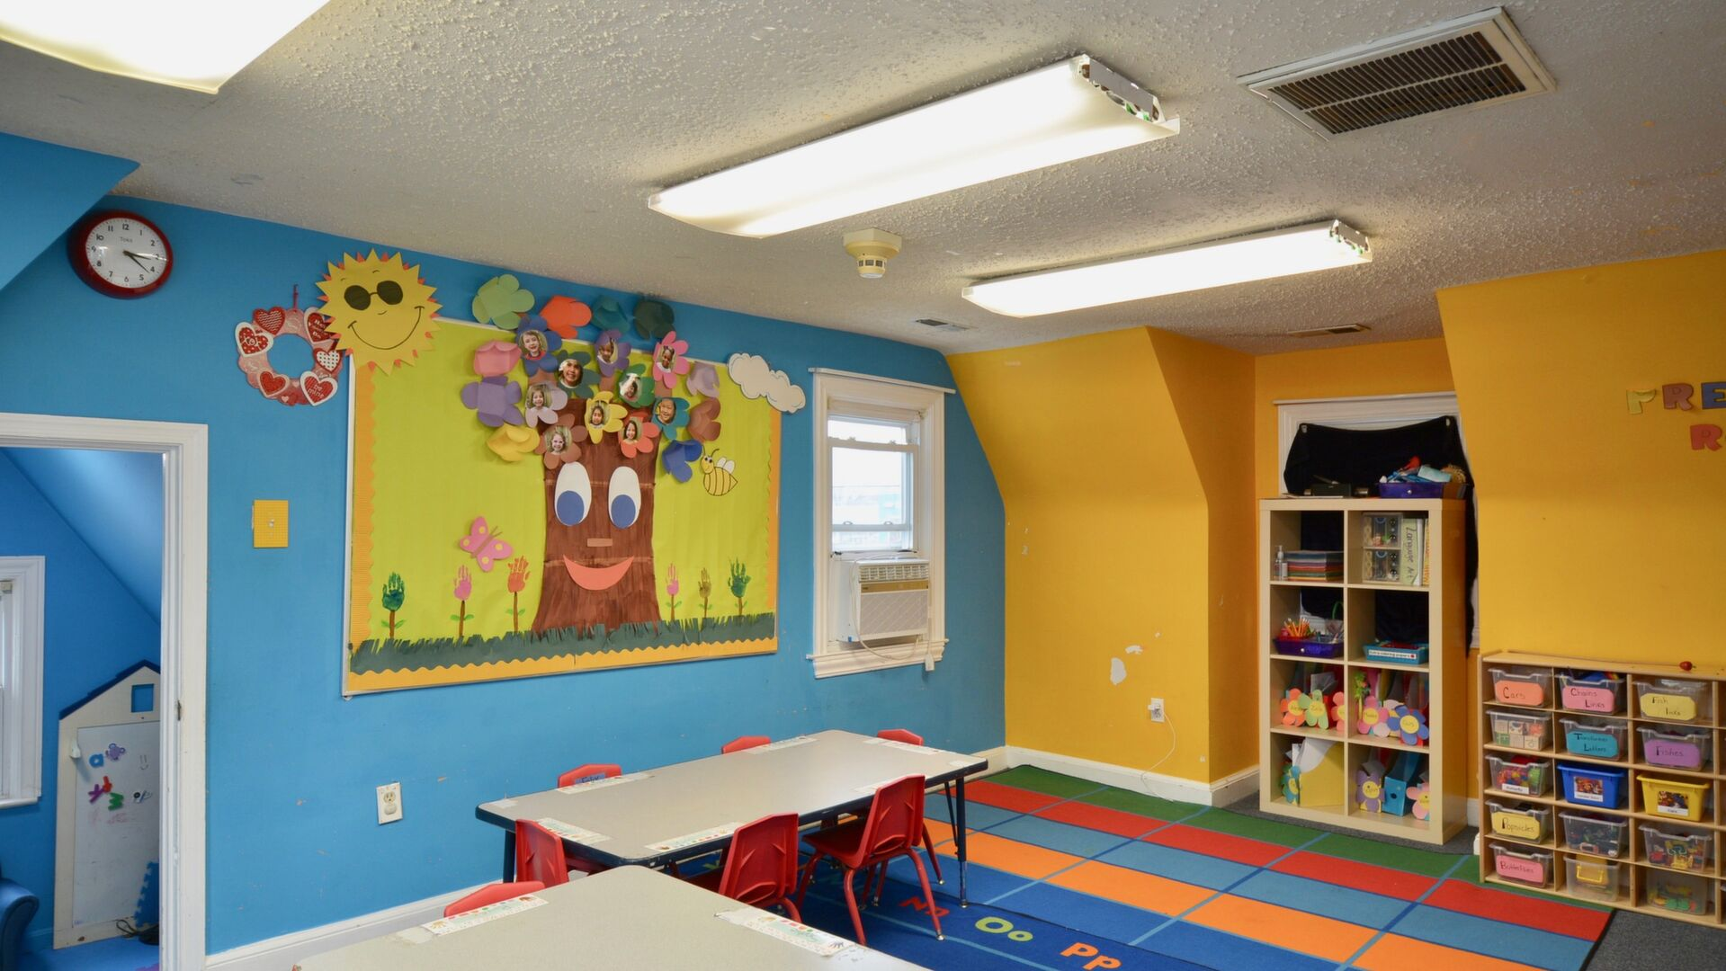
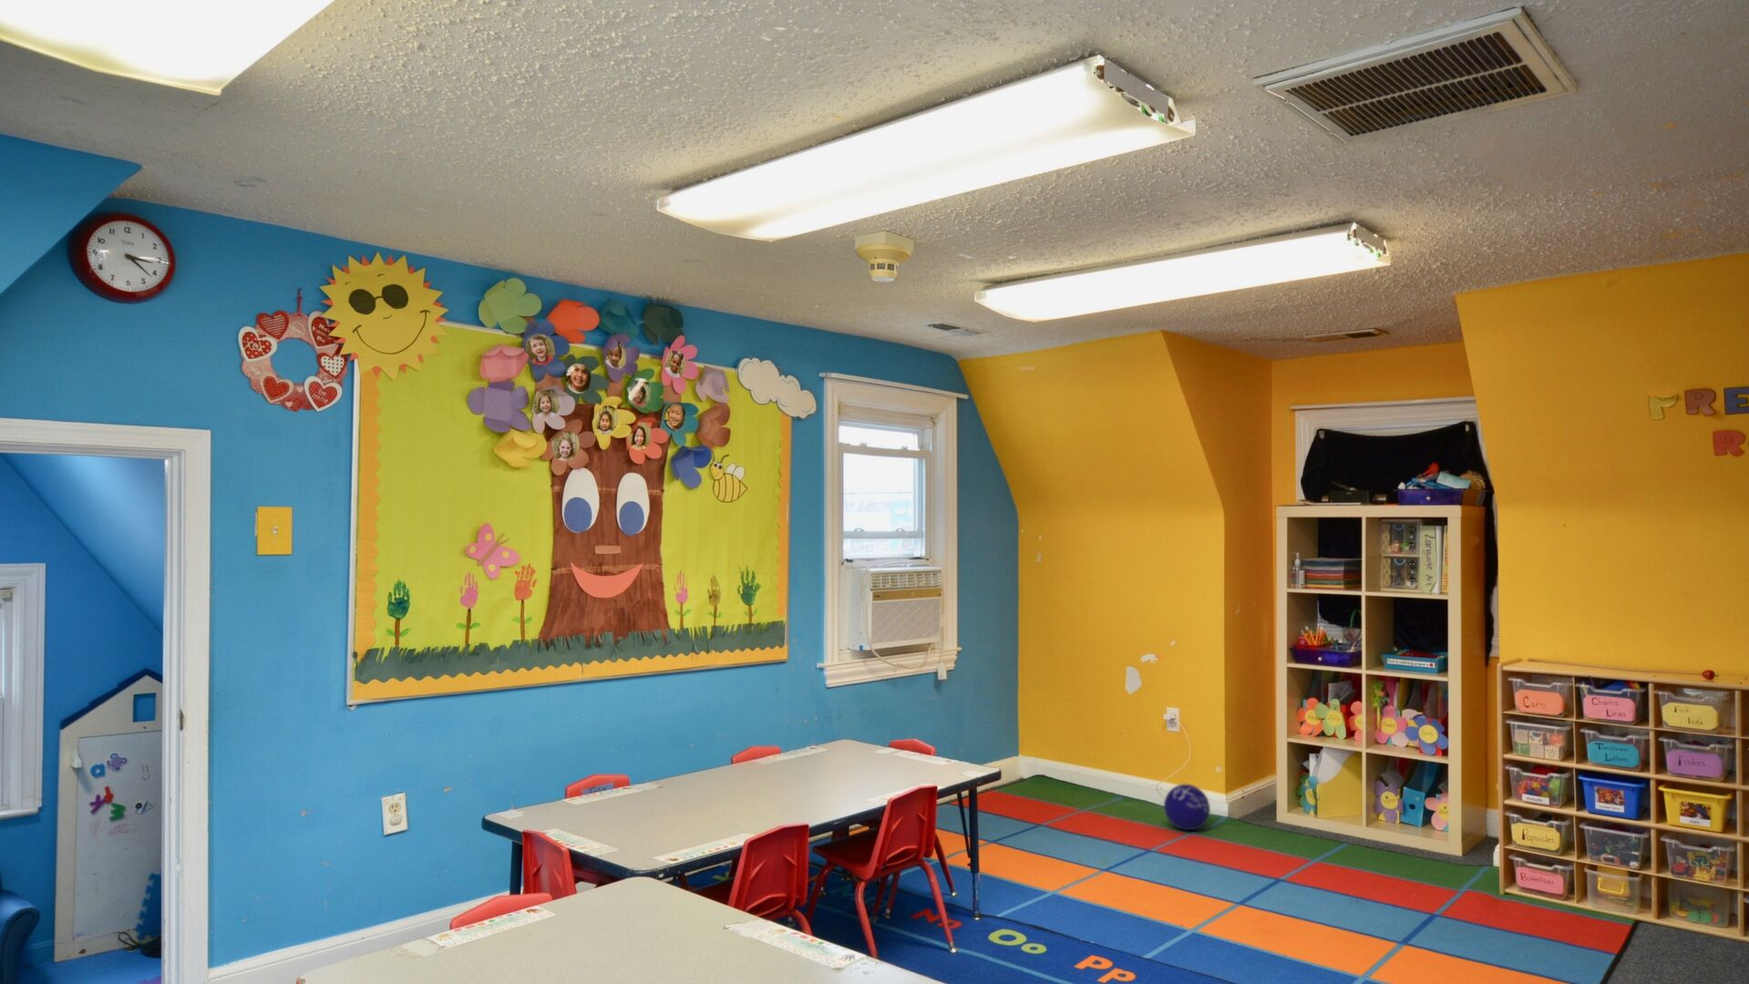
+ ball (1187, 806)
